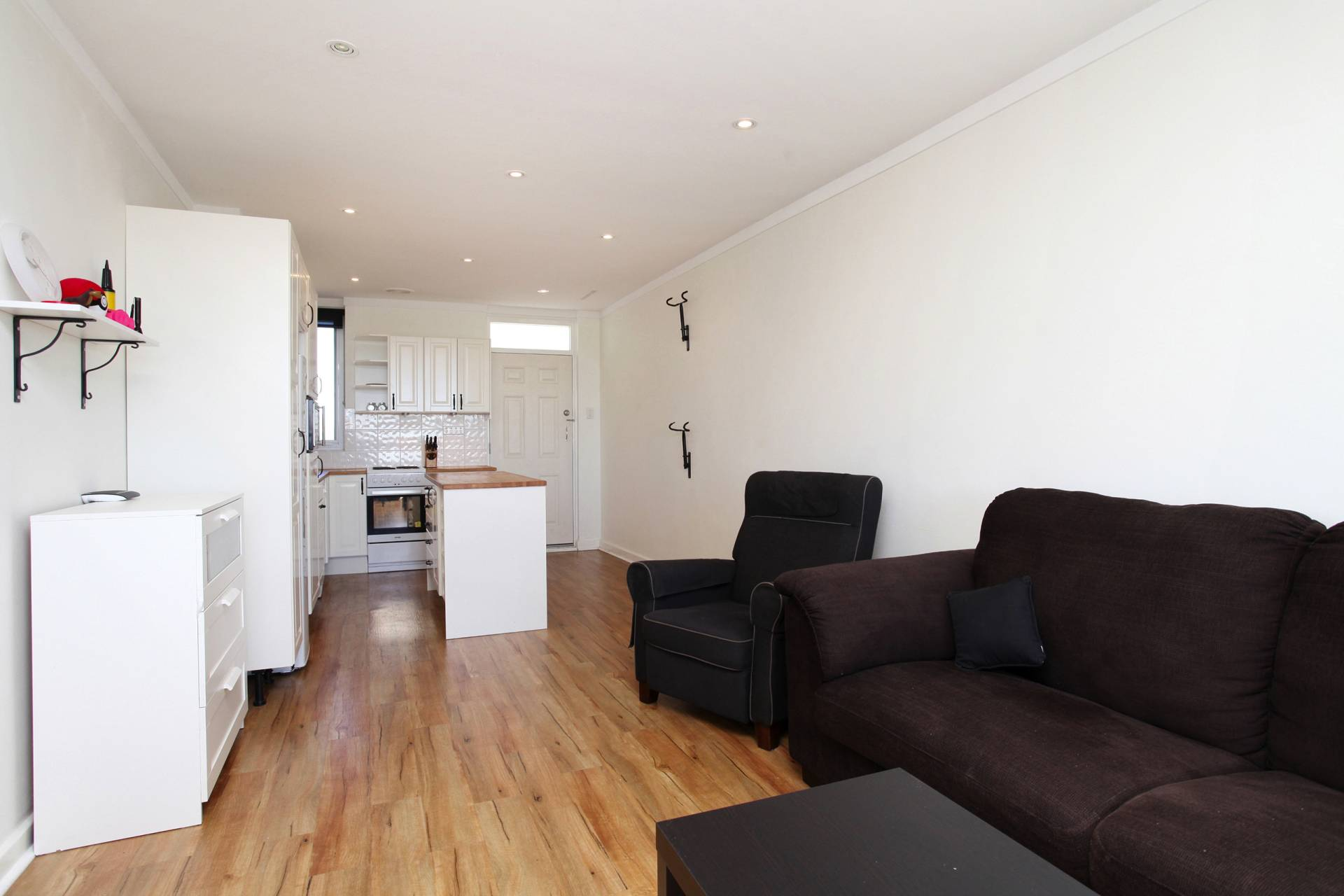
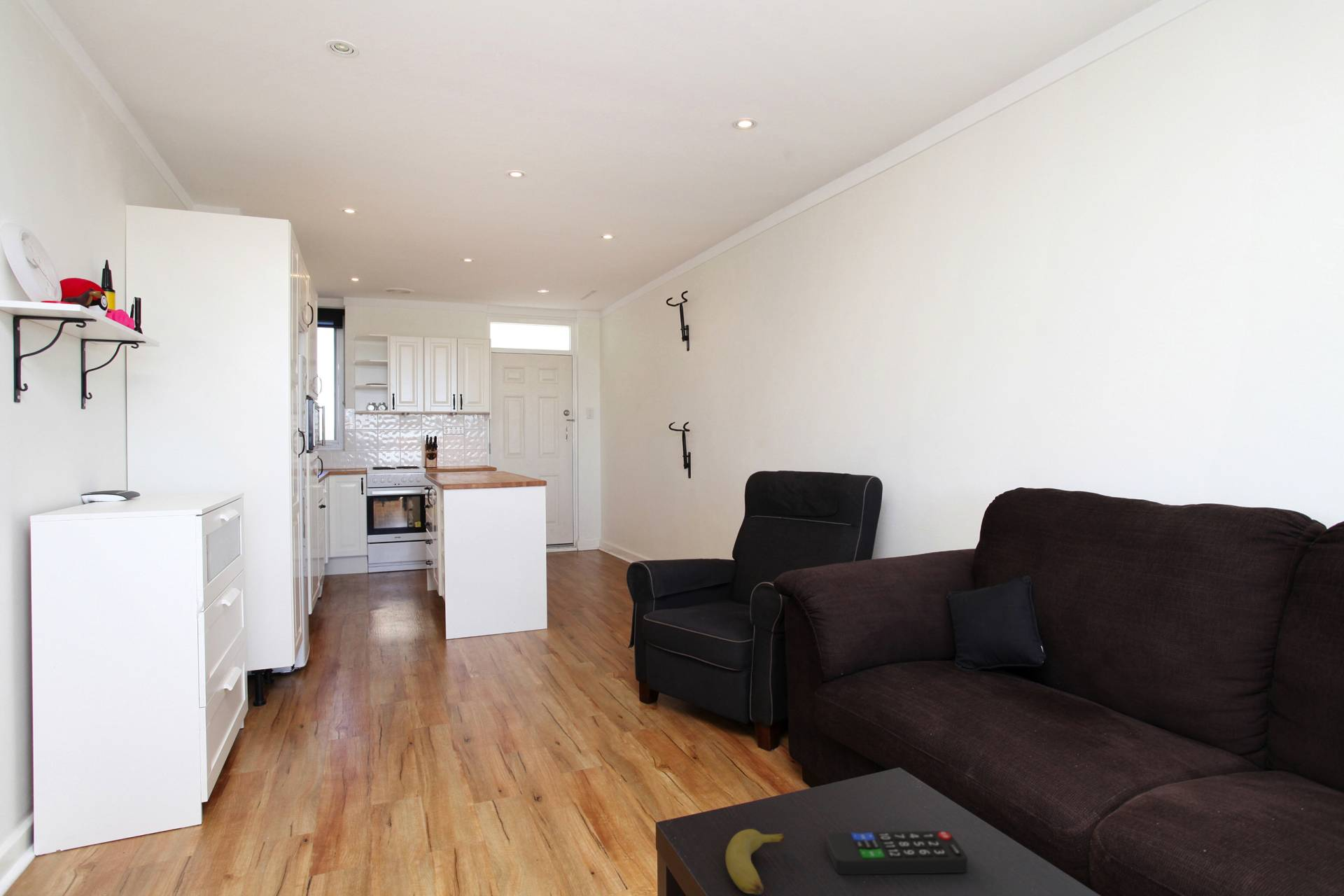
+ banana (752, 863)
+ remote control (895, 850)
